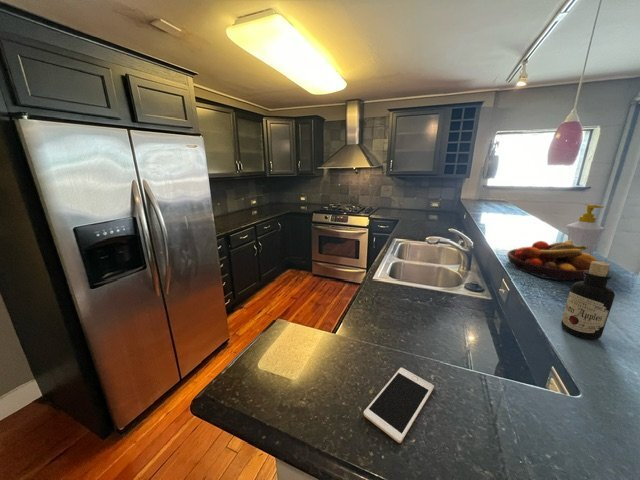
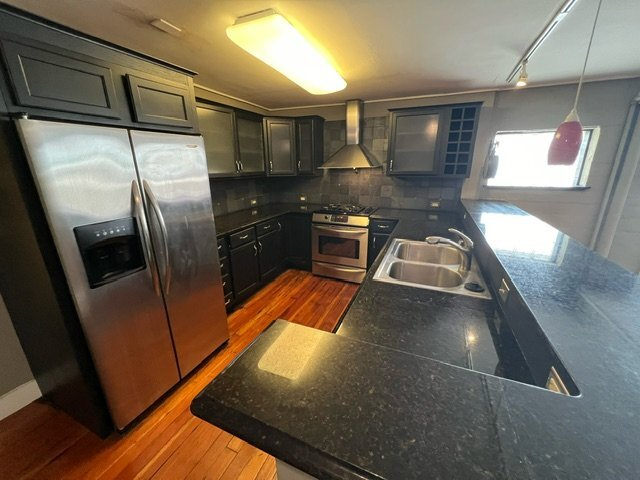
- soap bottle (584, 229)
- cell phone (400, 399)
- bottle (589, 298)
- fruit bowl (550, 255)
